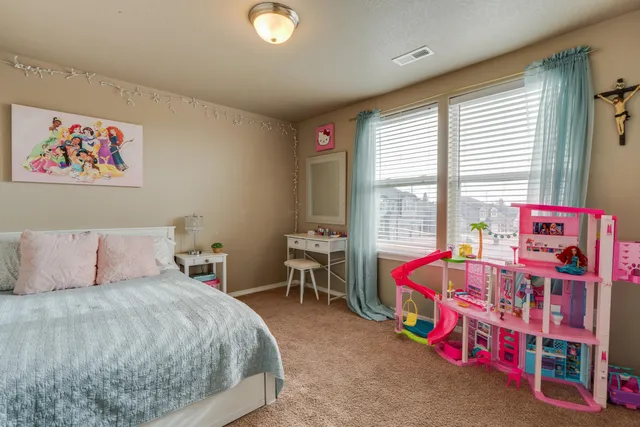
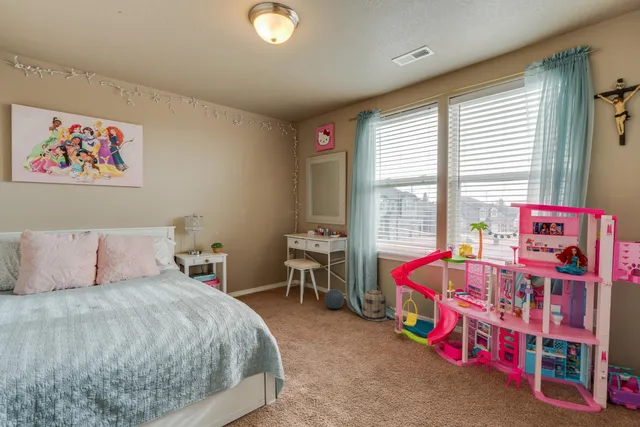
+ ball (334, 298)
+ basket (374, 300)
